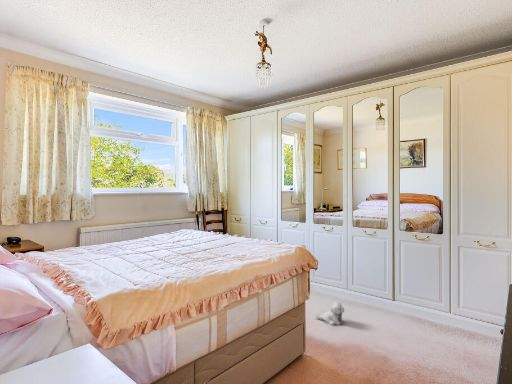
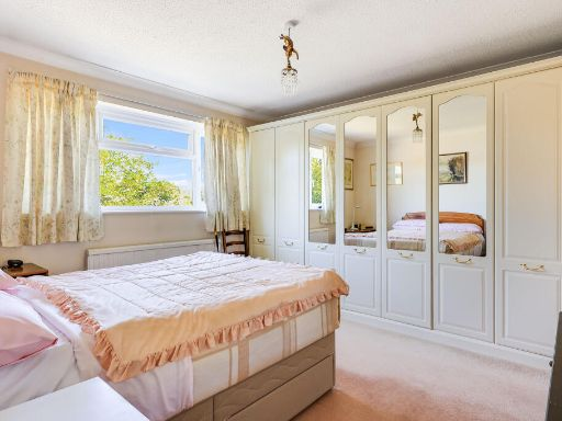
- plush toy (330, 311)
